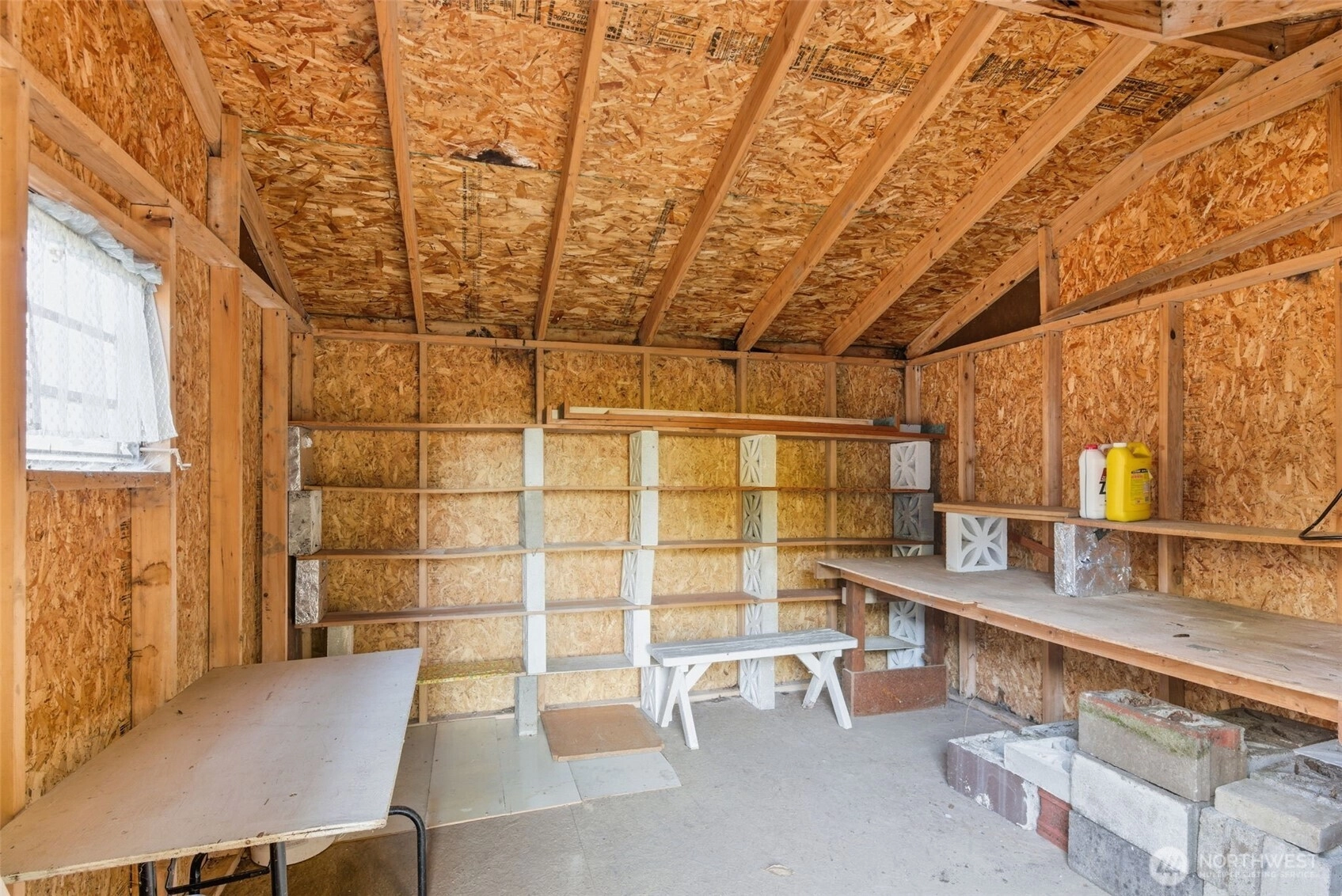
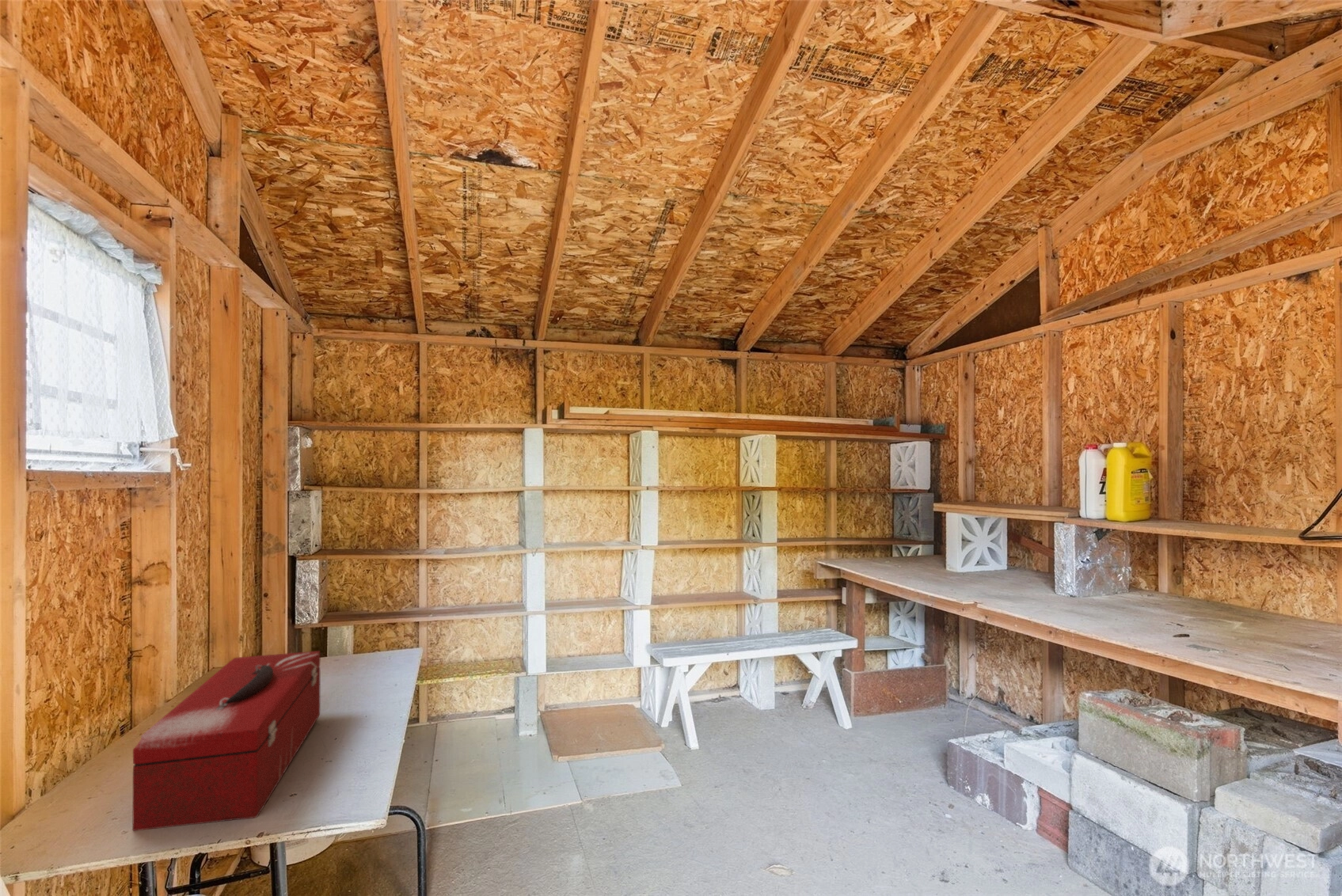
+ toolbox (242, 719)
